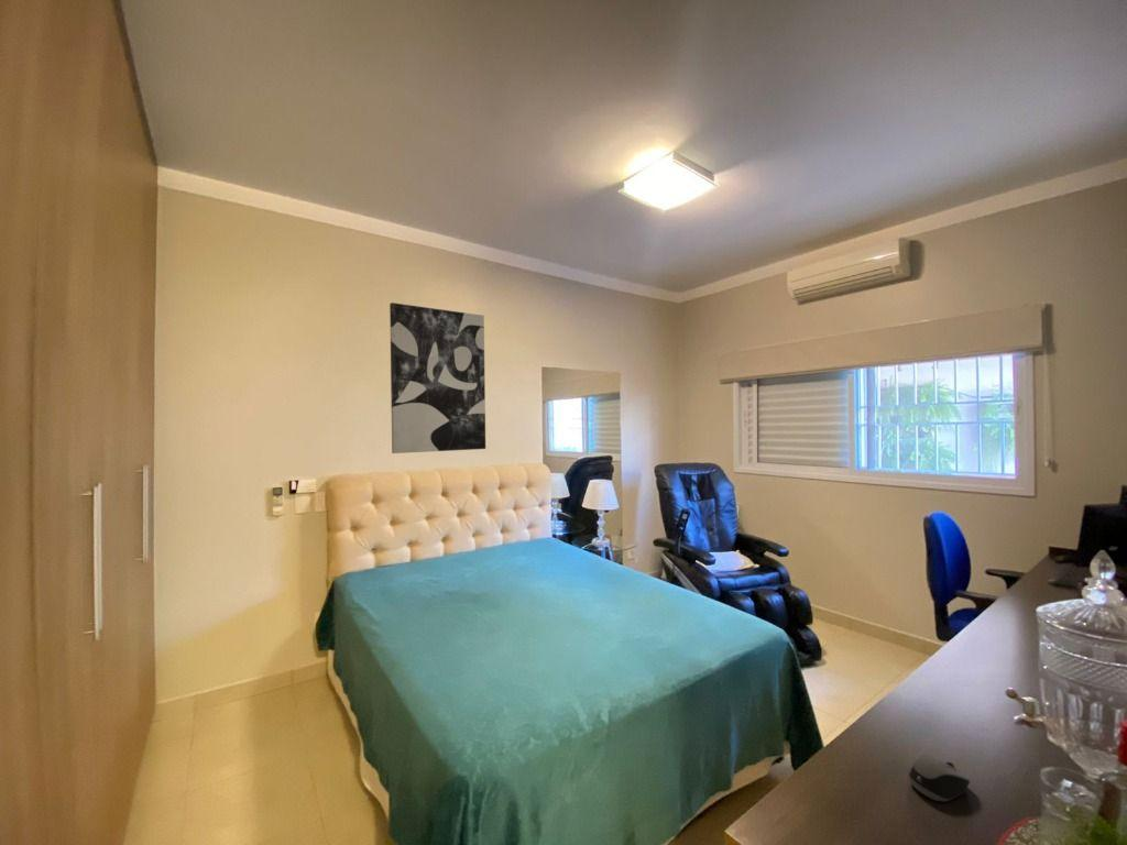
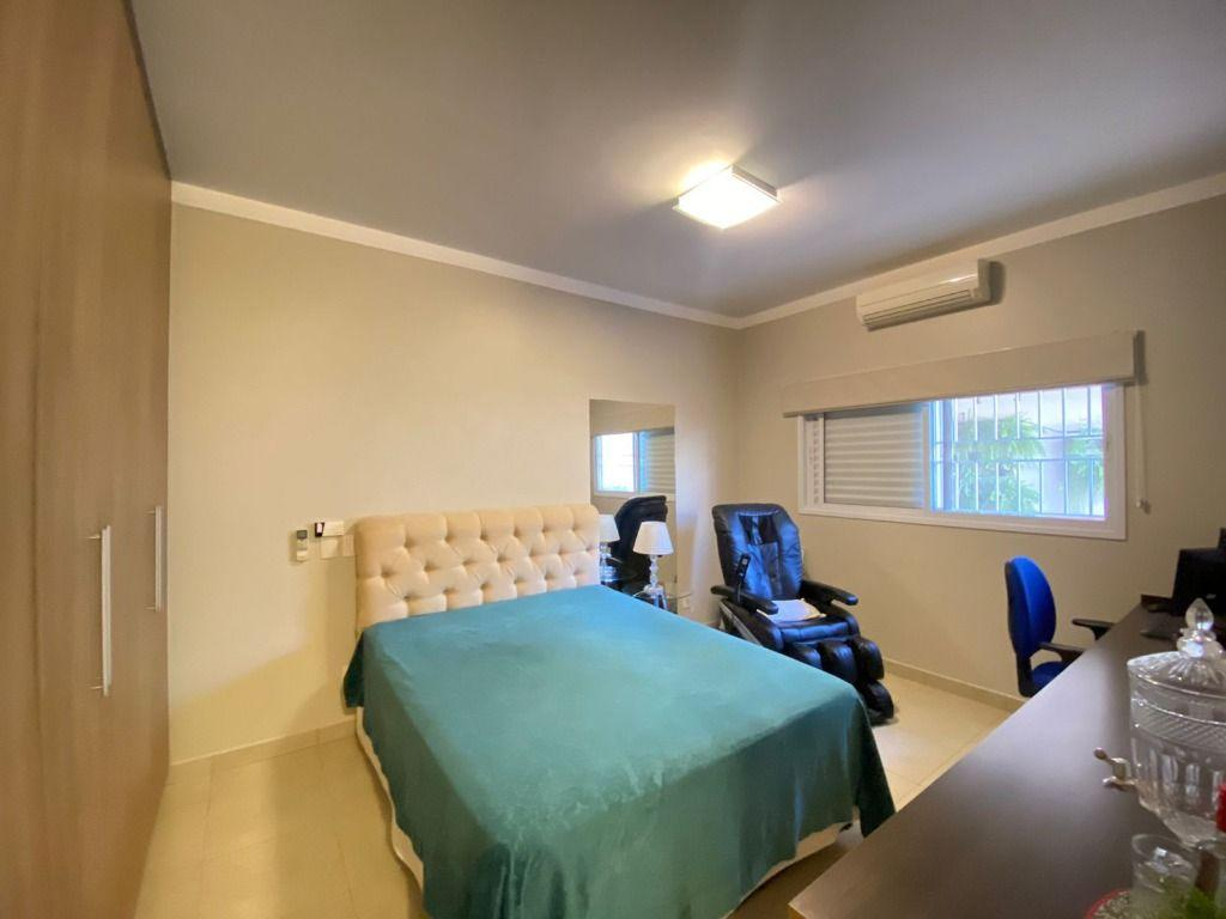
- wall art (440, 380)
- computer mouse (938, 773)
